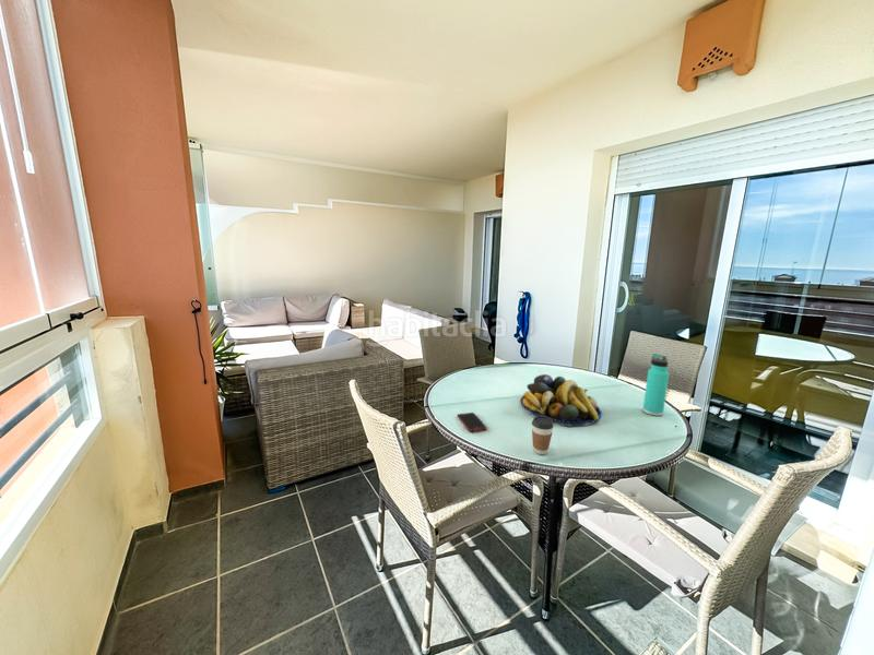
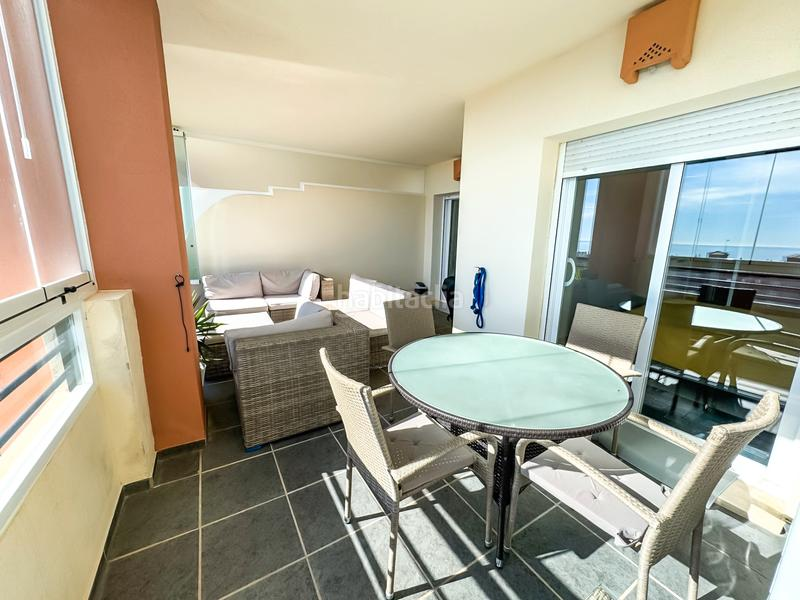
- fruit bowl (560, 394)
- cell phone (471, 421)
- coffee cup (541, 436)
- thermos bottle (657, 383)
